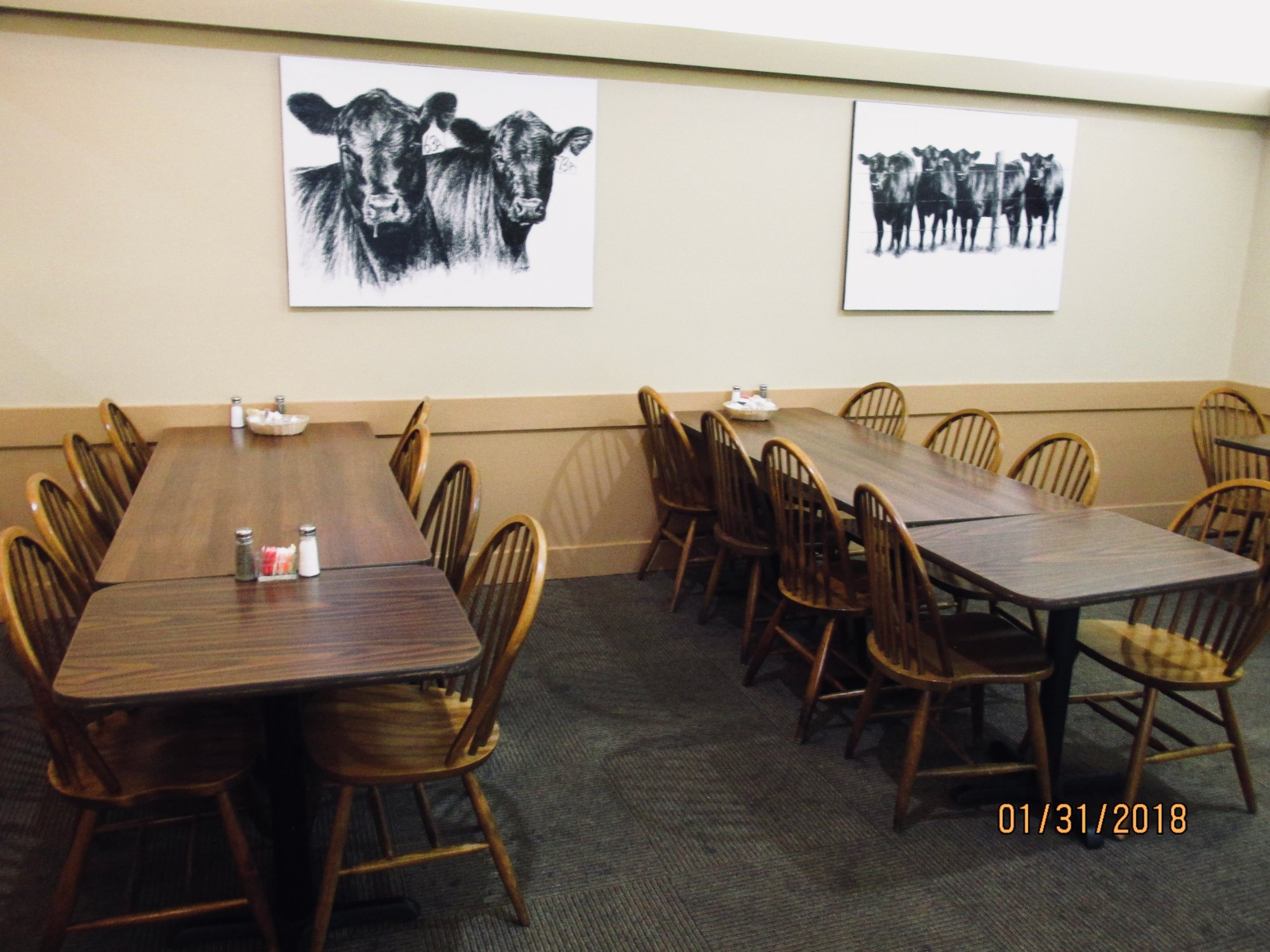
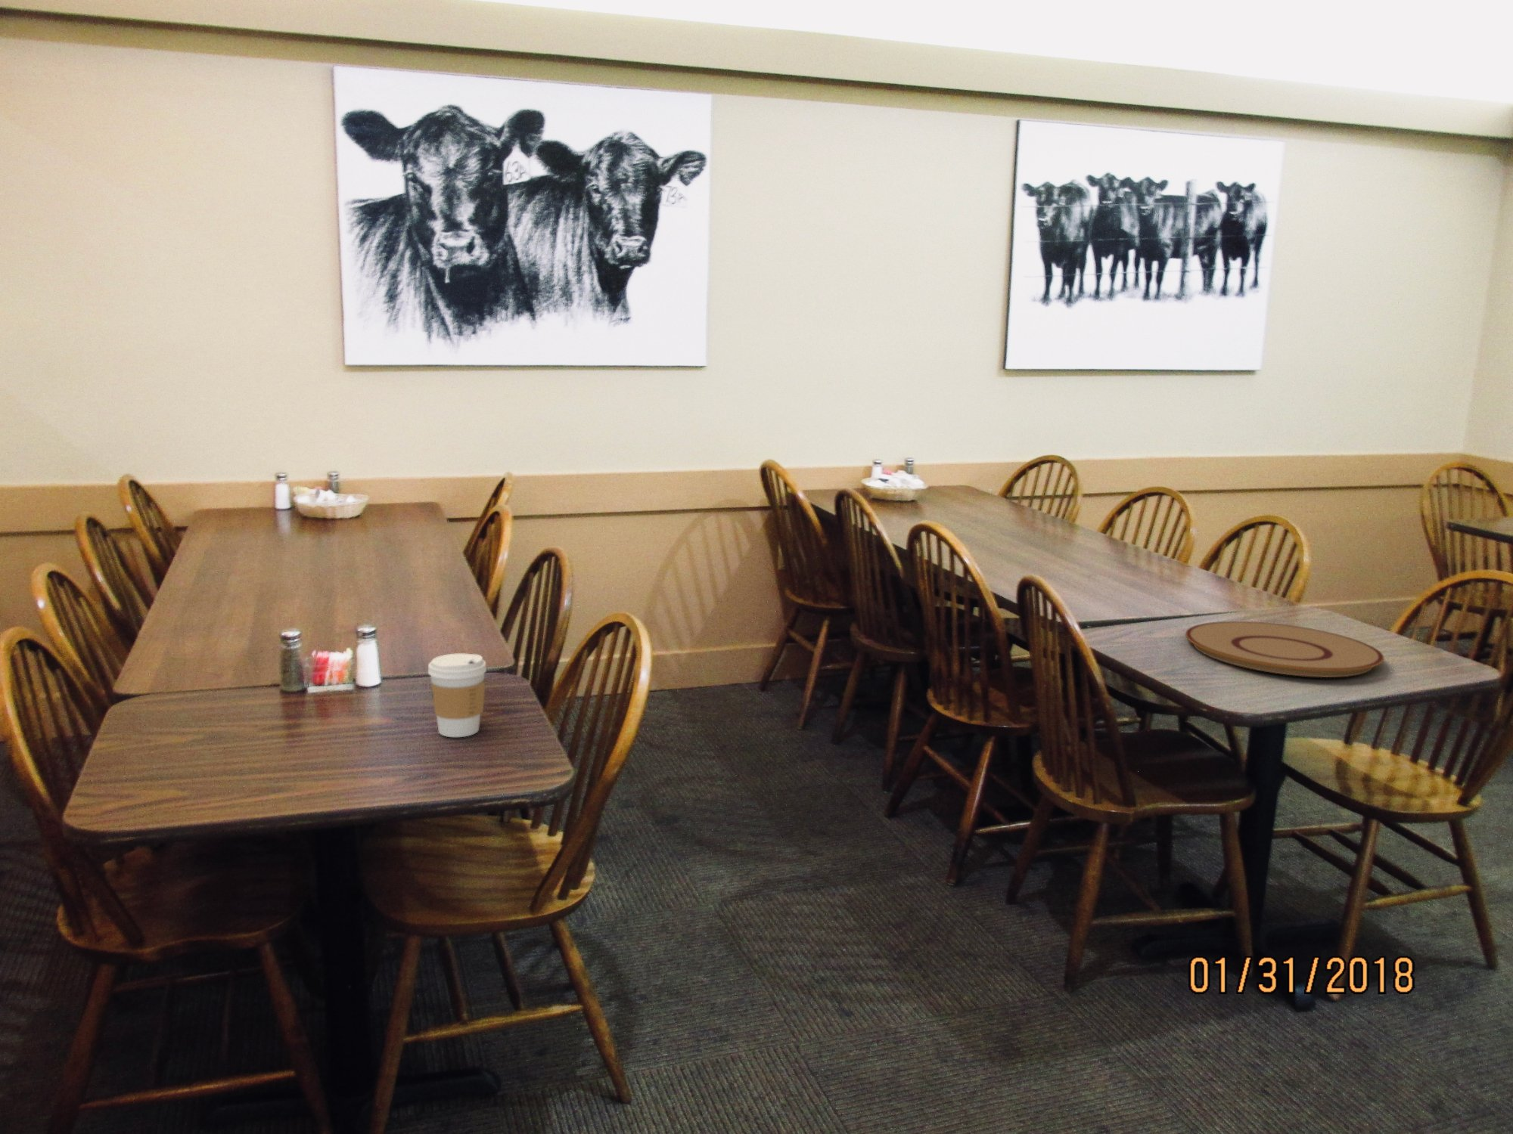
+ coffee cup (457, 693)
+ plate (1281, 648)
